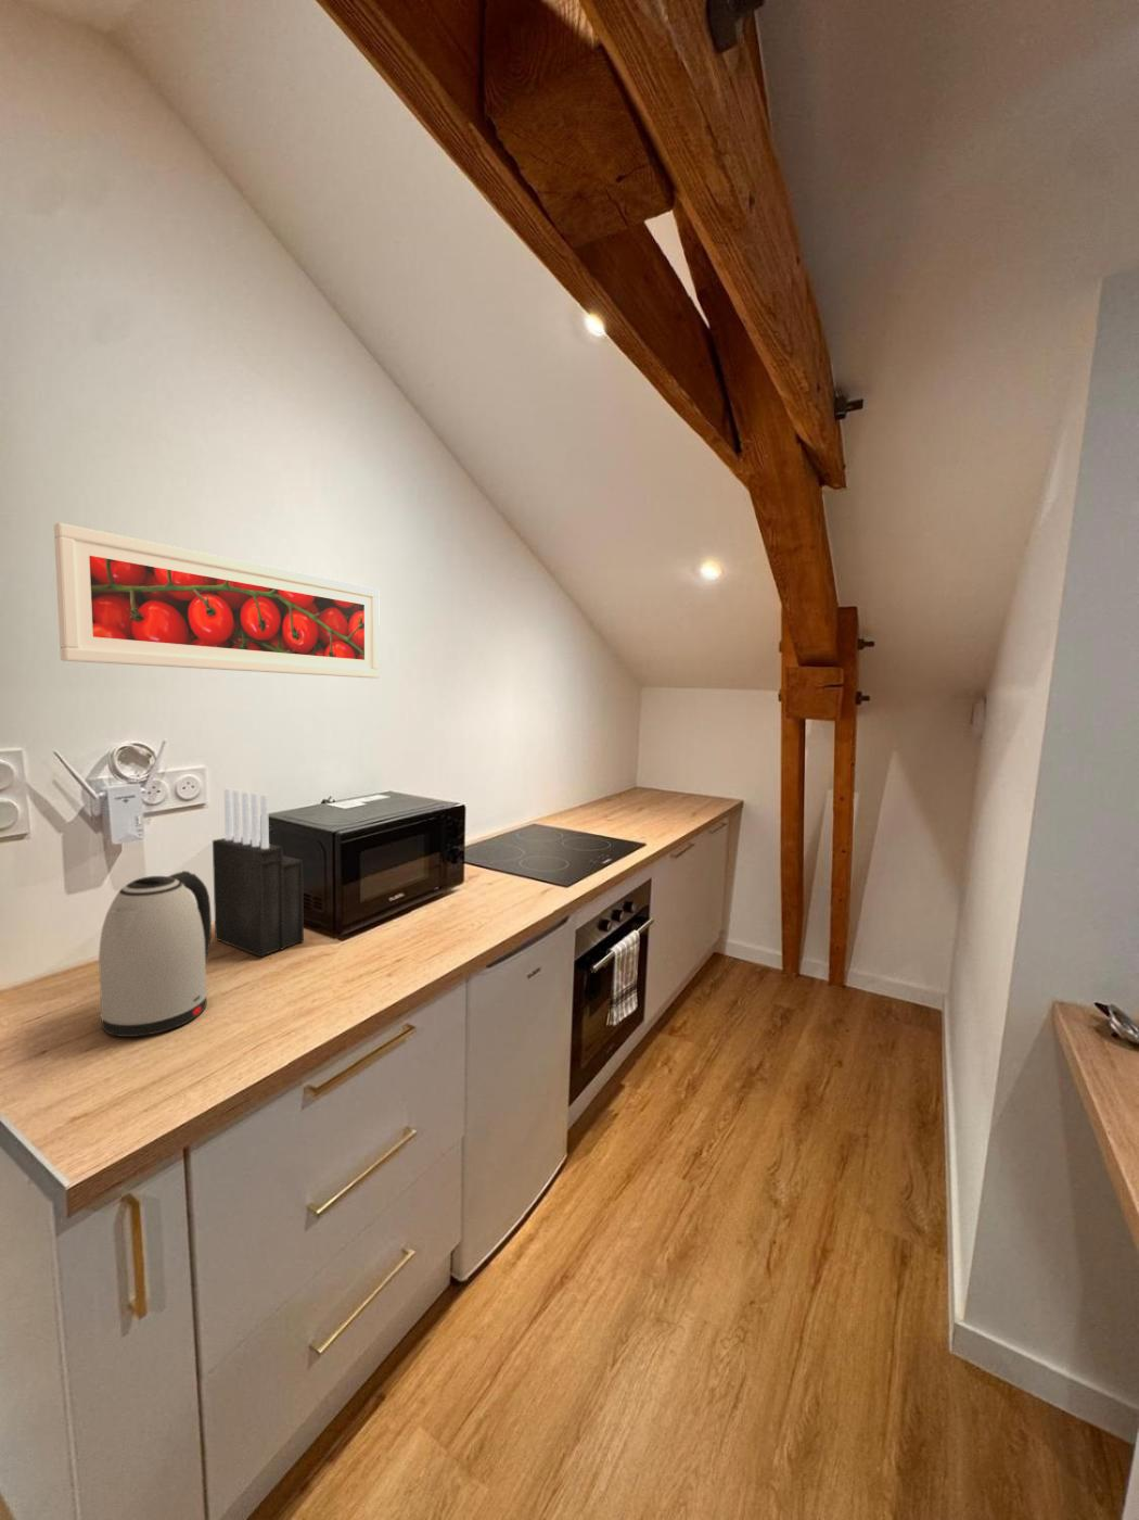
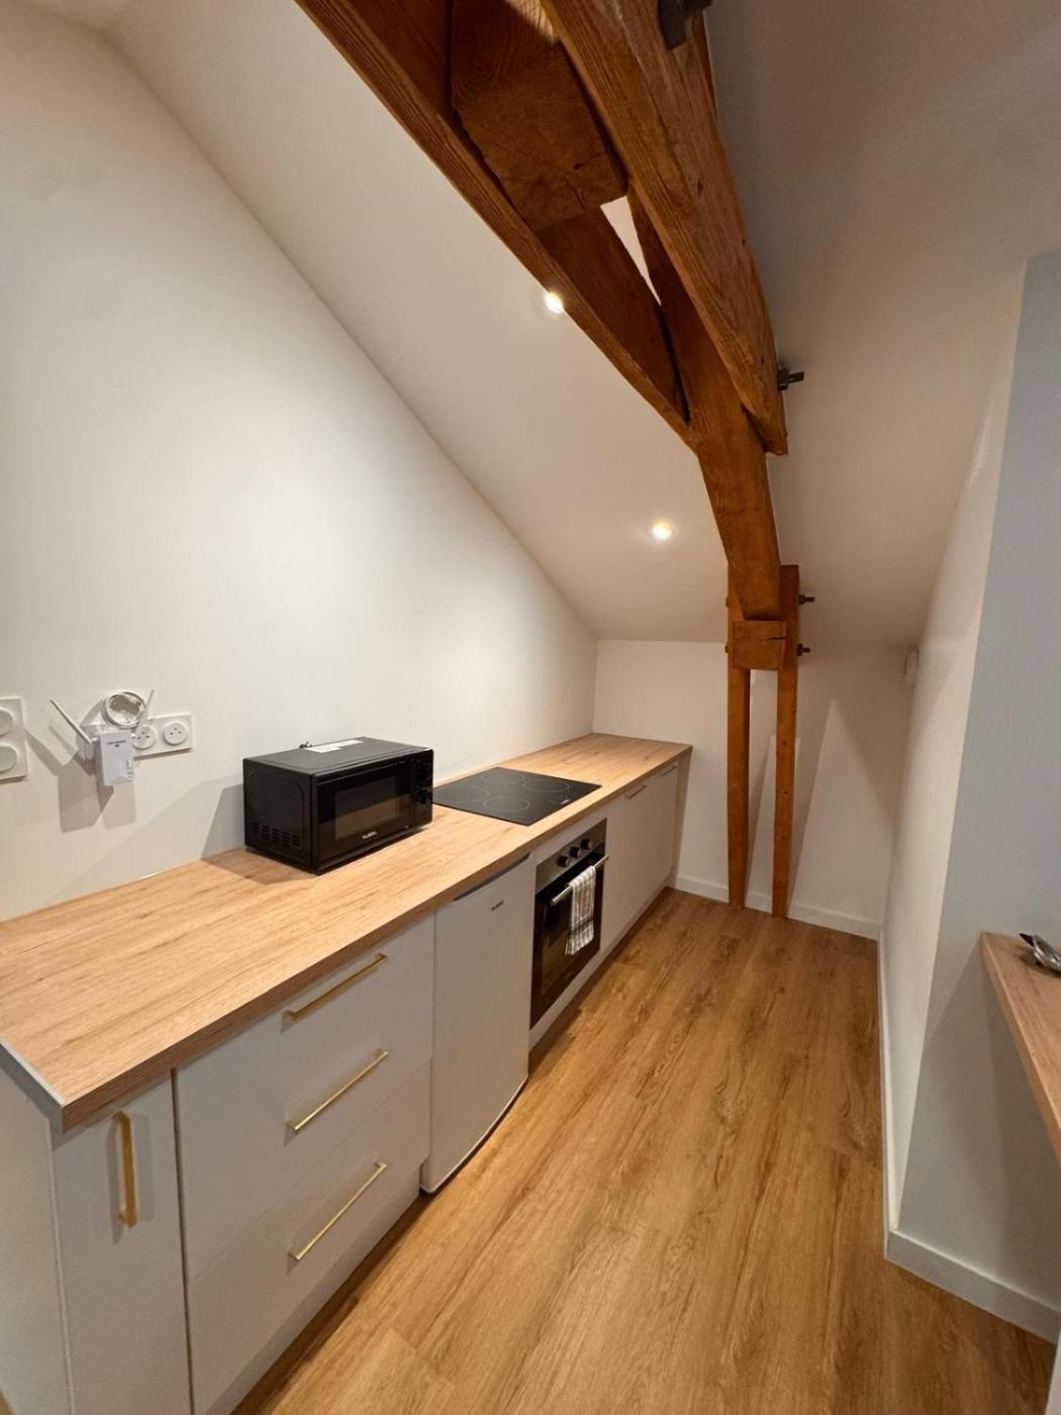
- knife block (262, 865)
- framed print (251, 618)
- kettle (166, 940)
